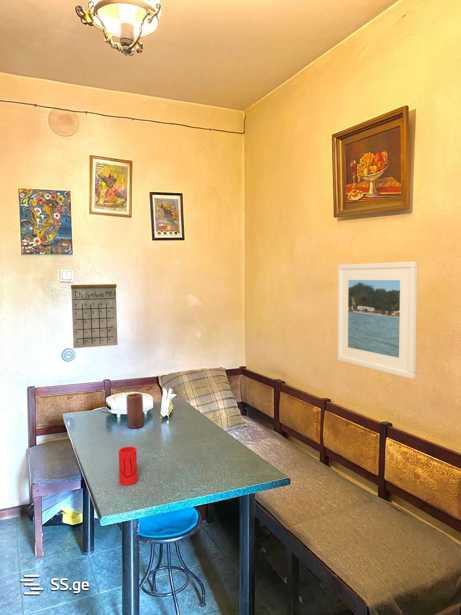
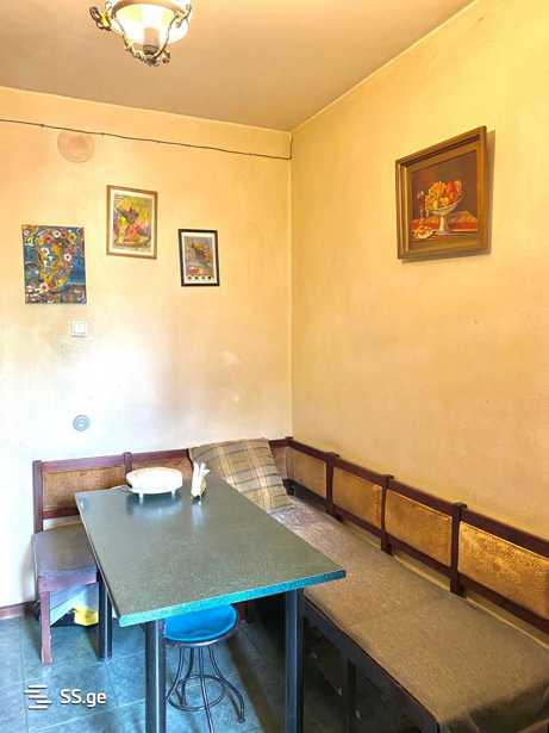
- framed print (372, 316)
- candle (135, 410)
- calendar (94, 308)
- cup (128, 465)
